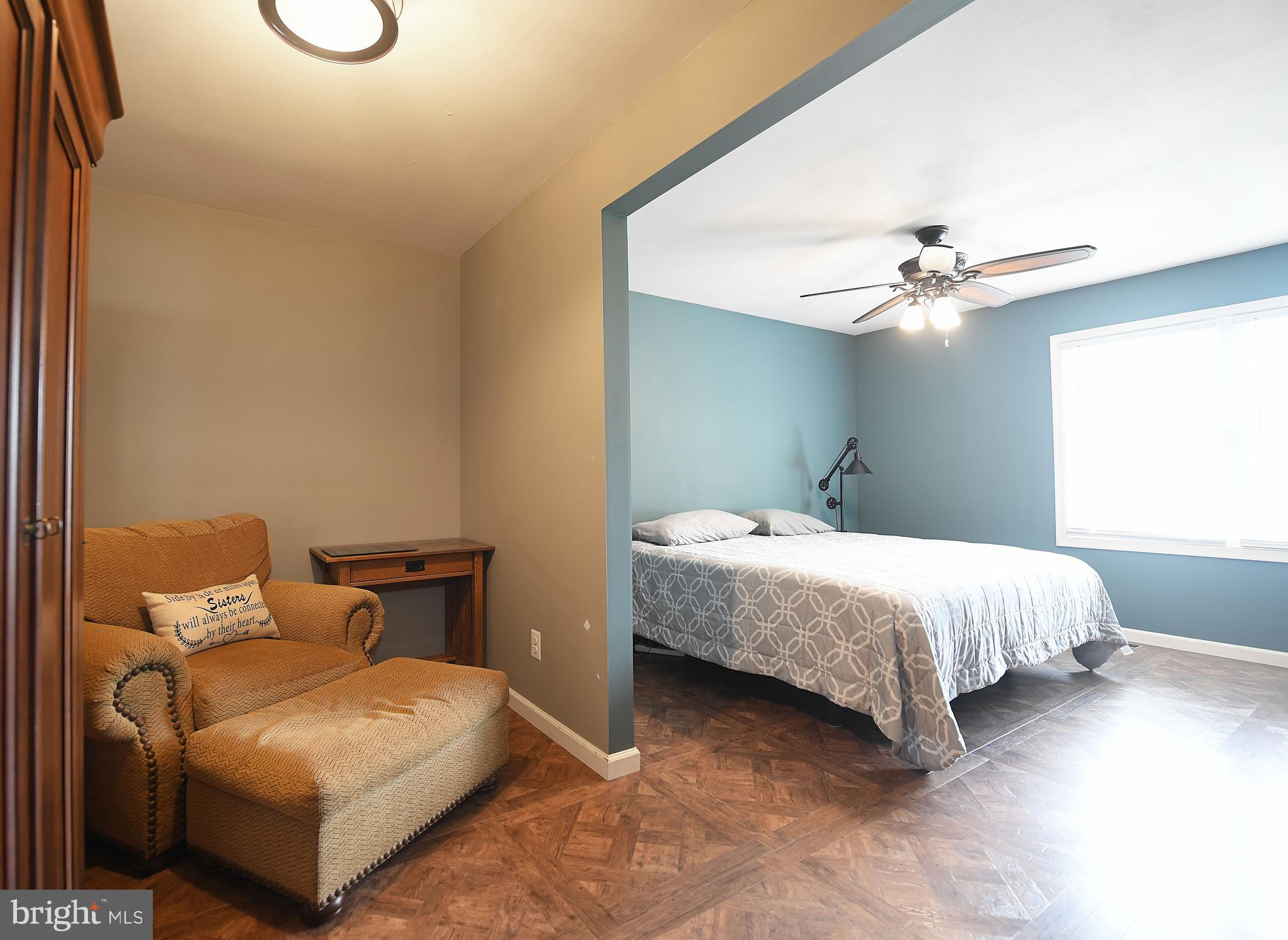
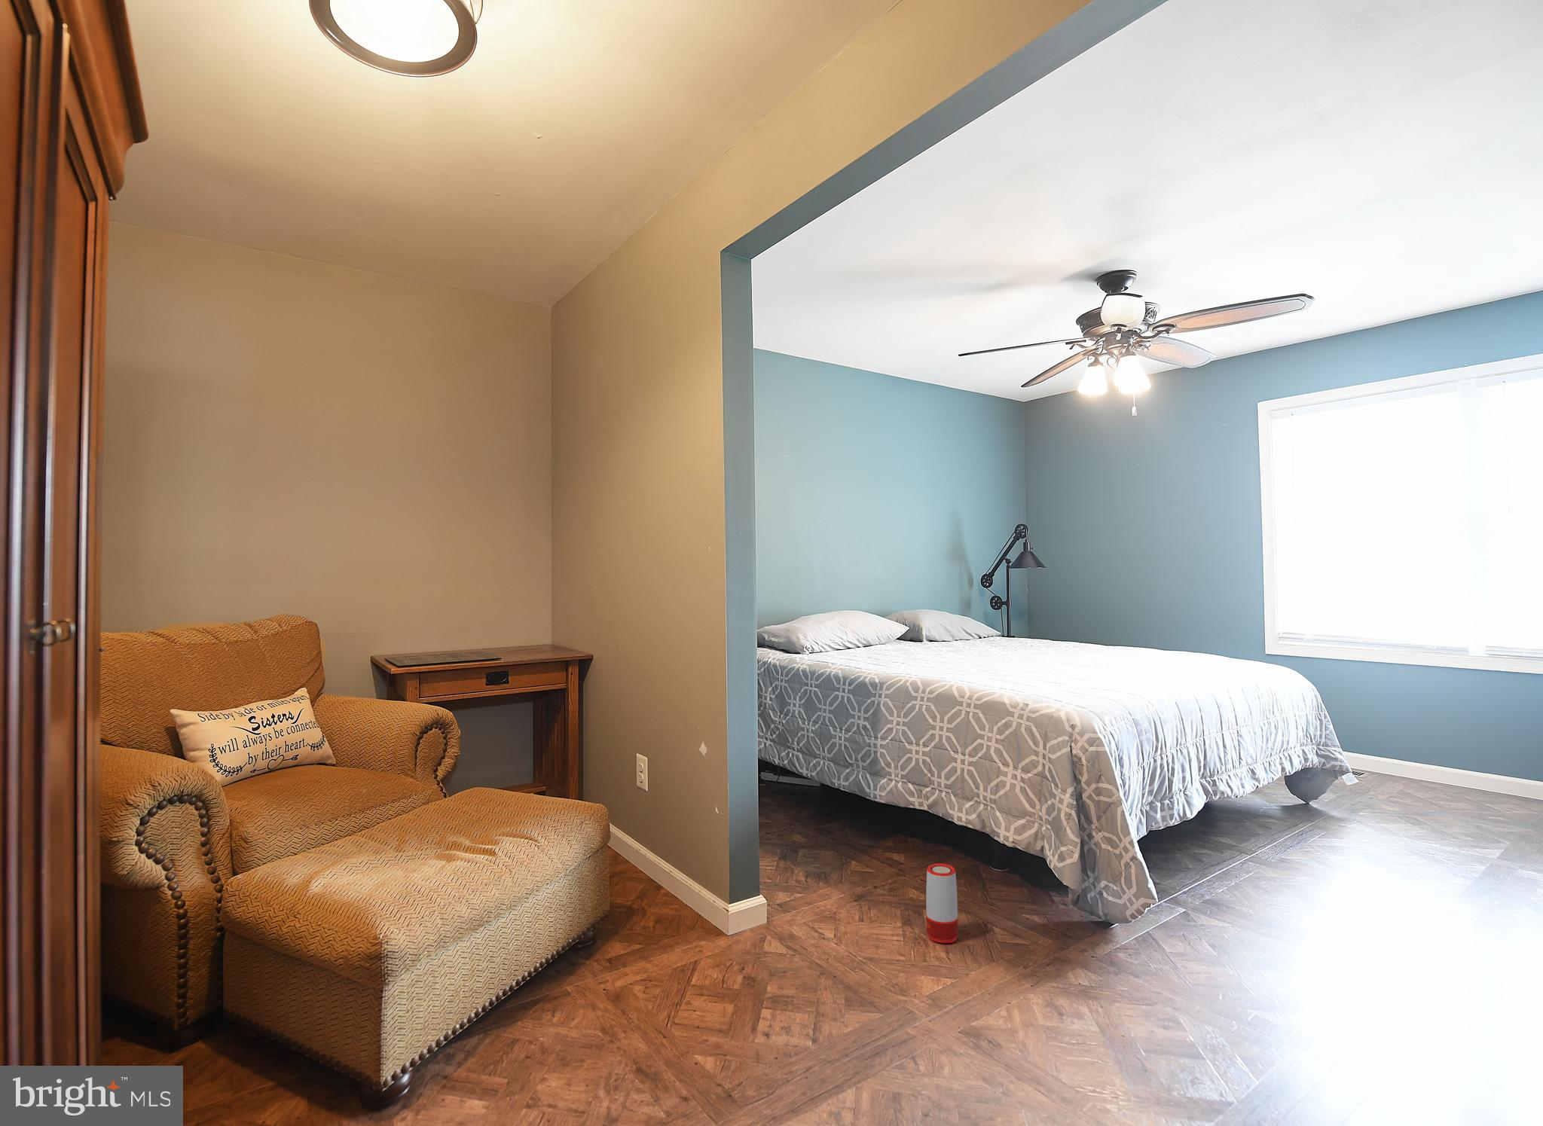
+ speaker (942, 902)
